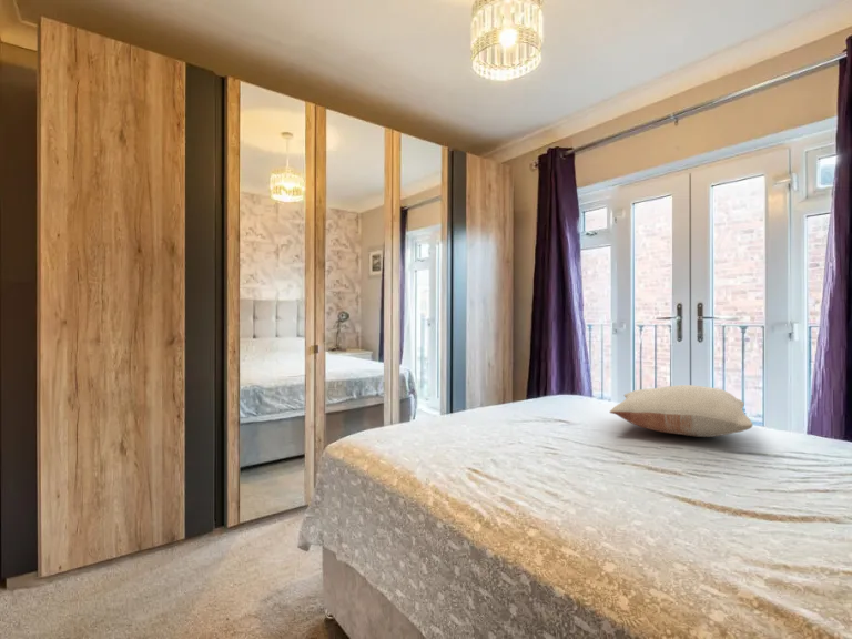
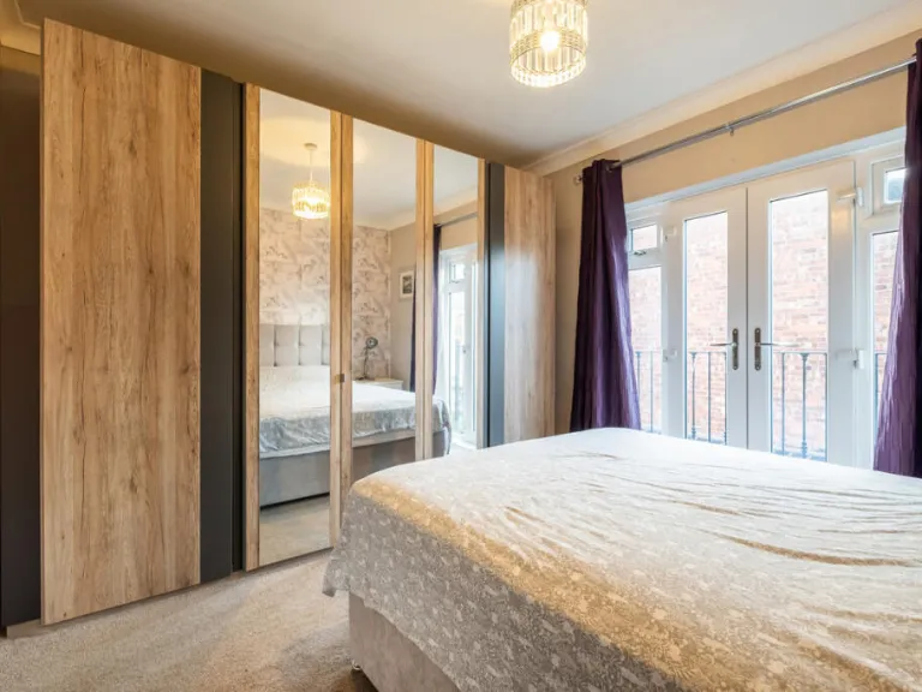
- pillow (678, 408)
